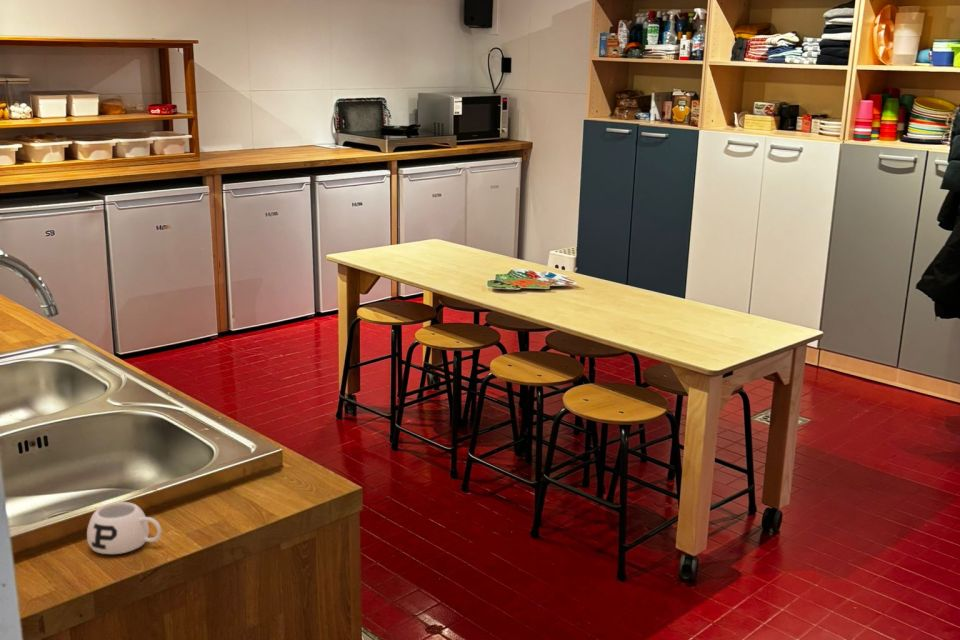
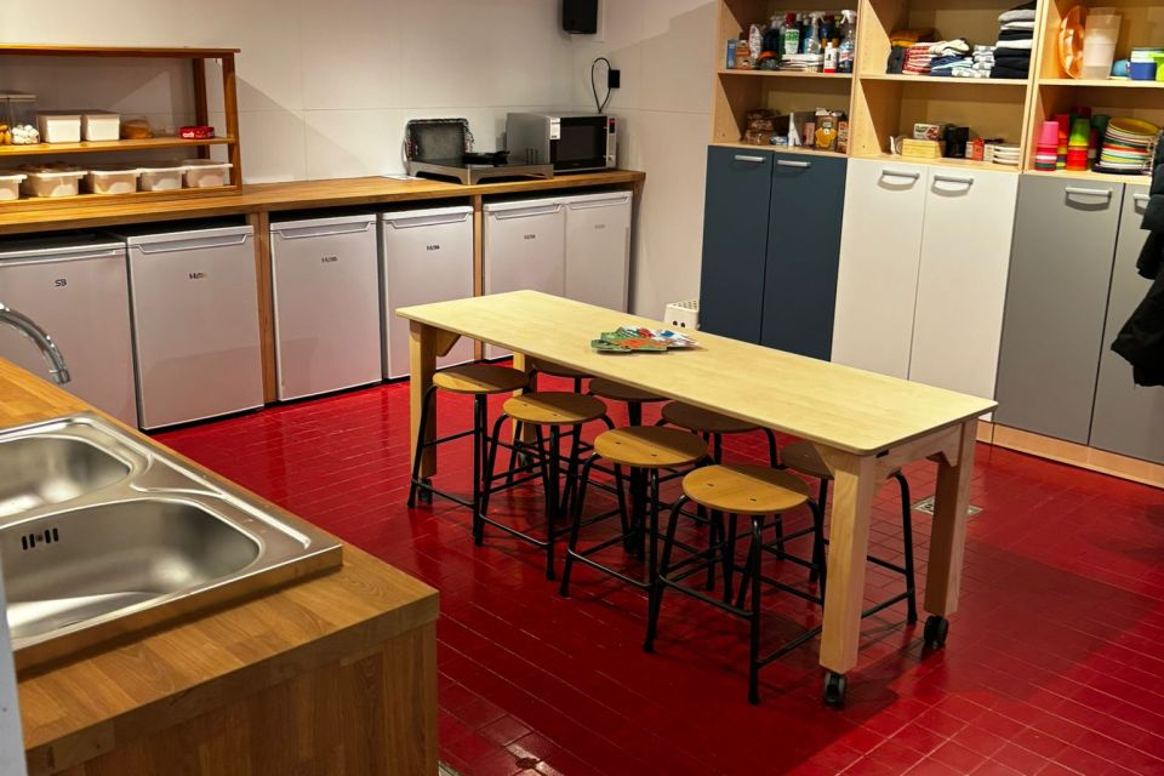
- mug (126, 527)
